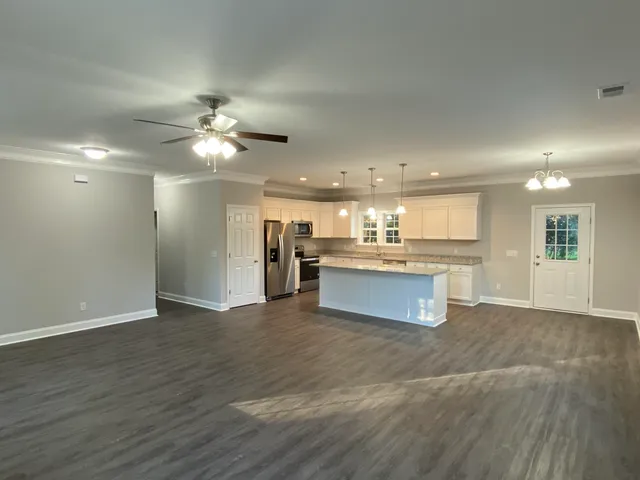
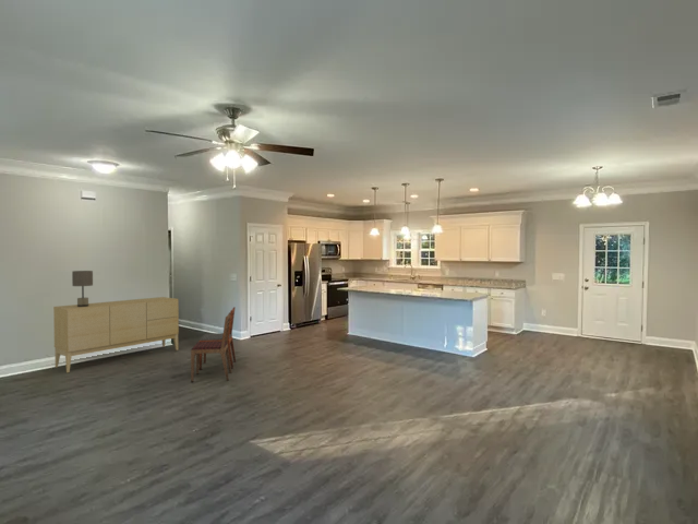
+ lamp (82, 288)
+ sideboard (121, 330)
+ chair (215, 341)
